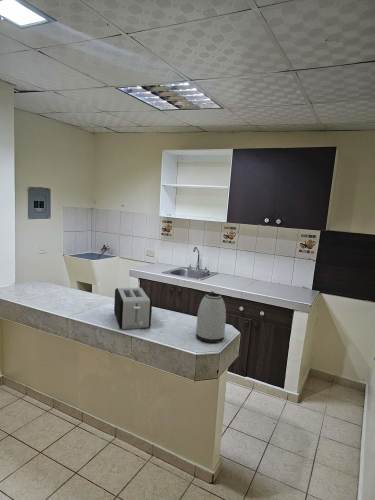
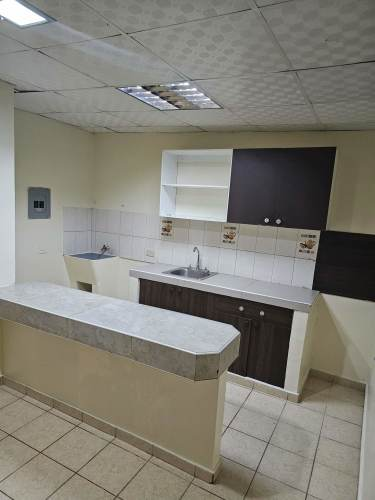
- toaster (132, 306)
- kettle (211, 313)
